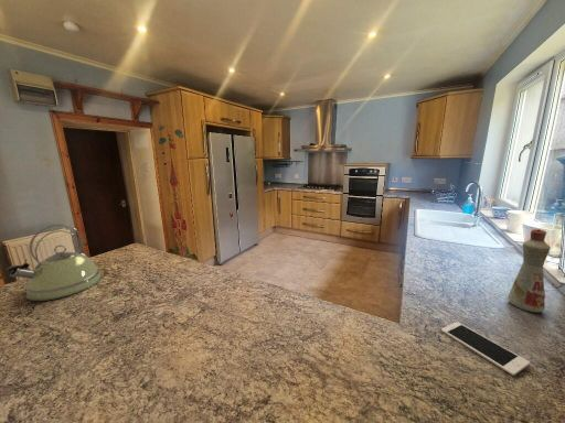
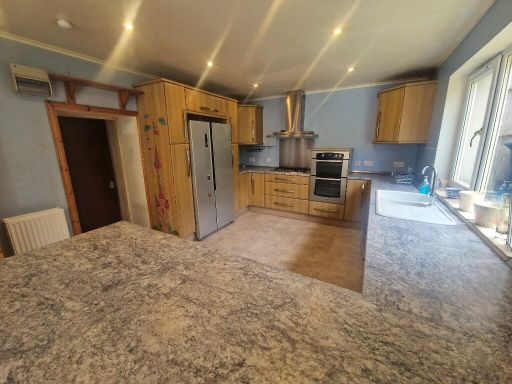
- bottle (532, 269)
- cell phone (481, 345)
- kettle (55, 257)
